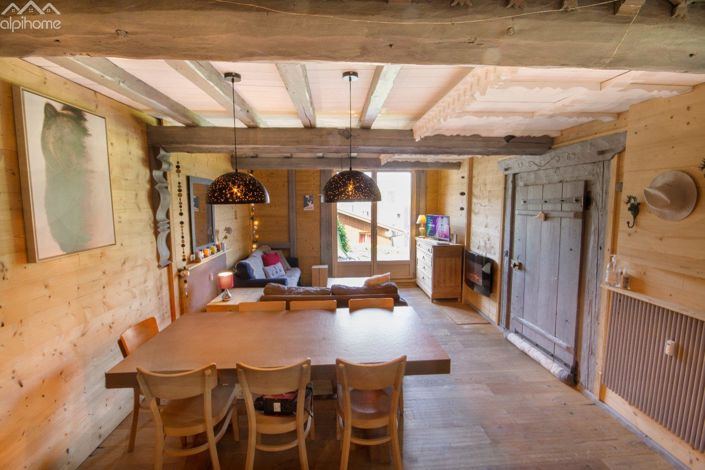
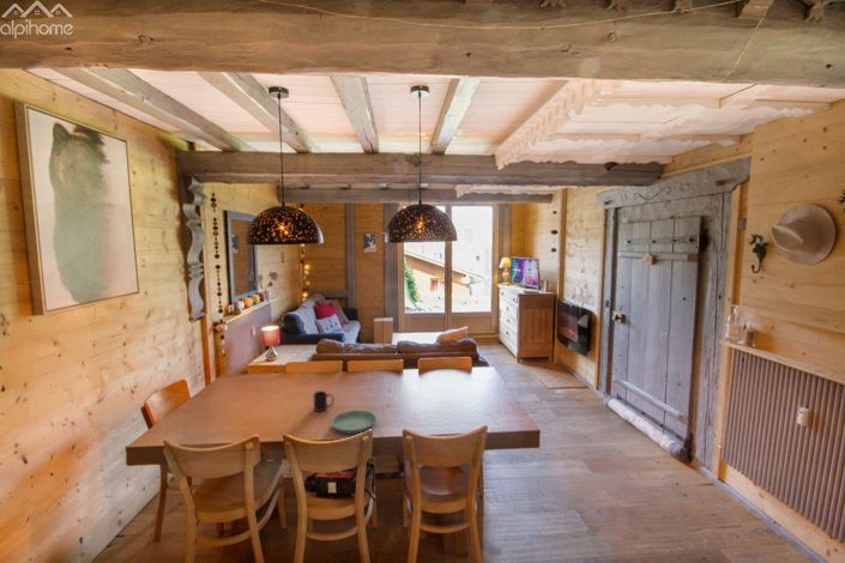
+ saucer (354, 422)
+ mug (324, 400)
